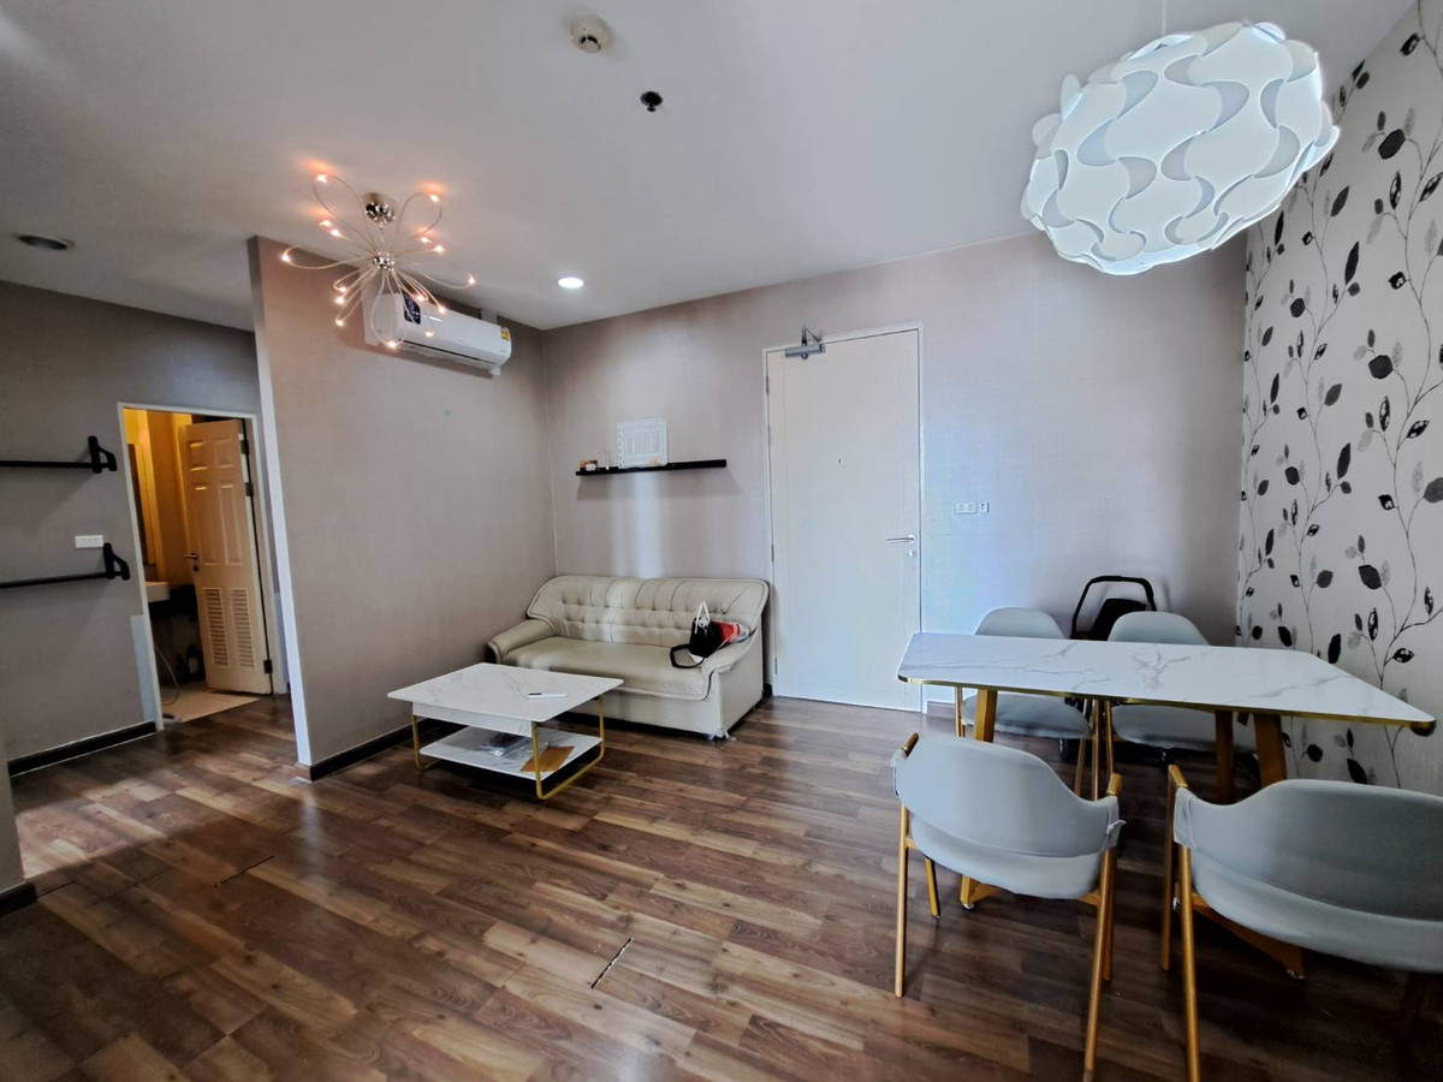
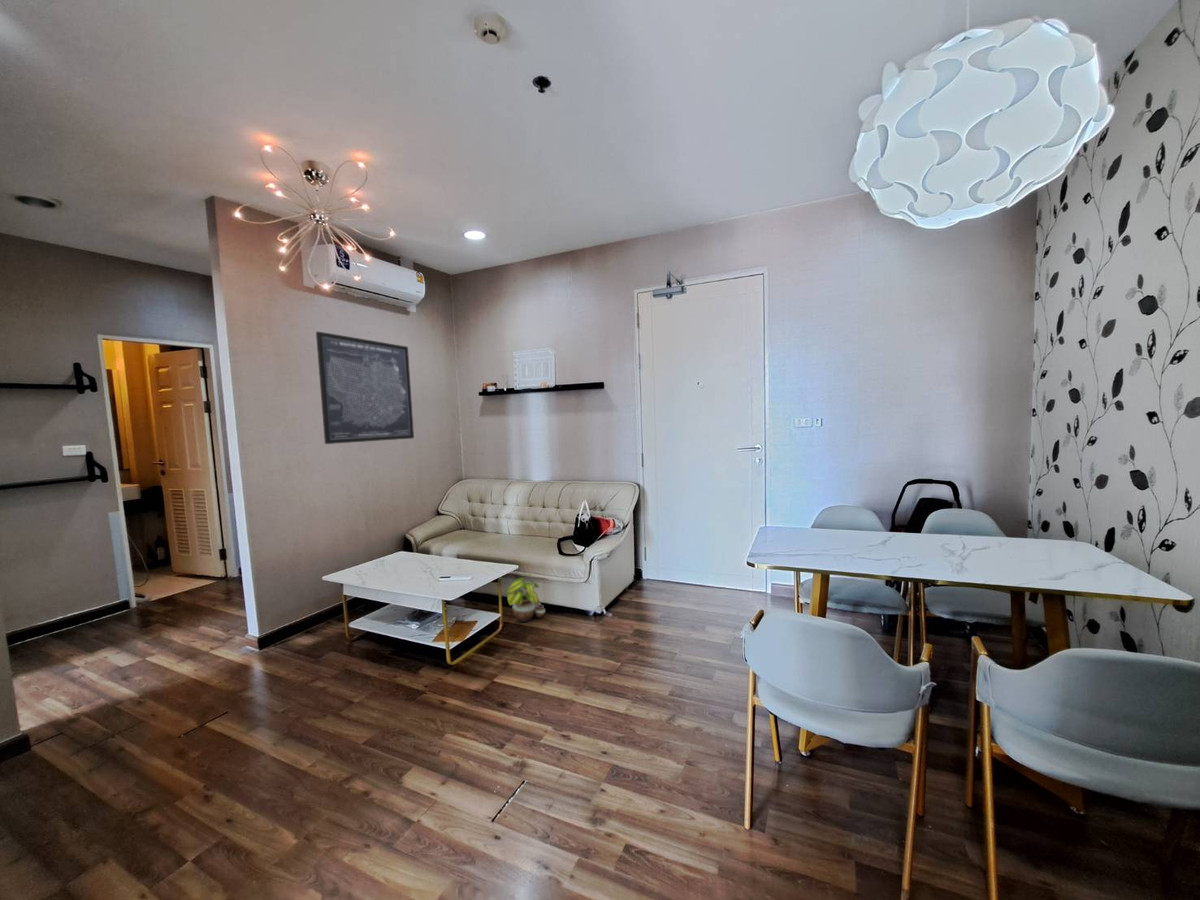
+ wall art (370, 390)
+ potted plant (527, 597)
